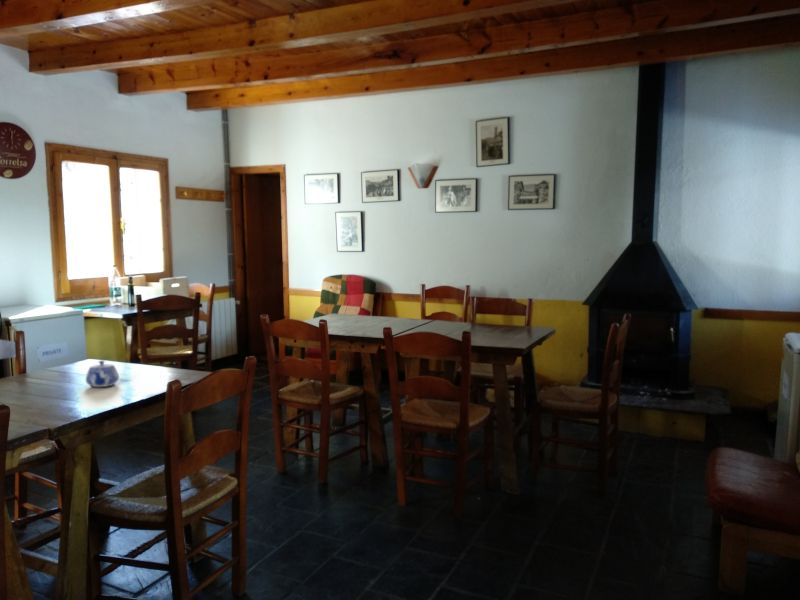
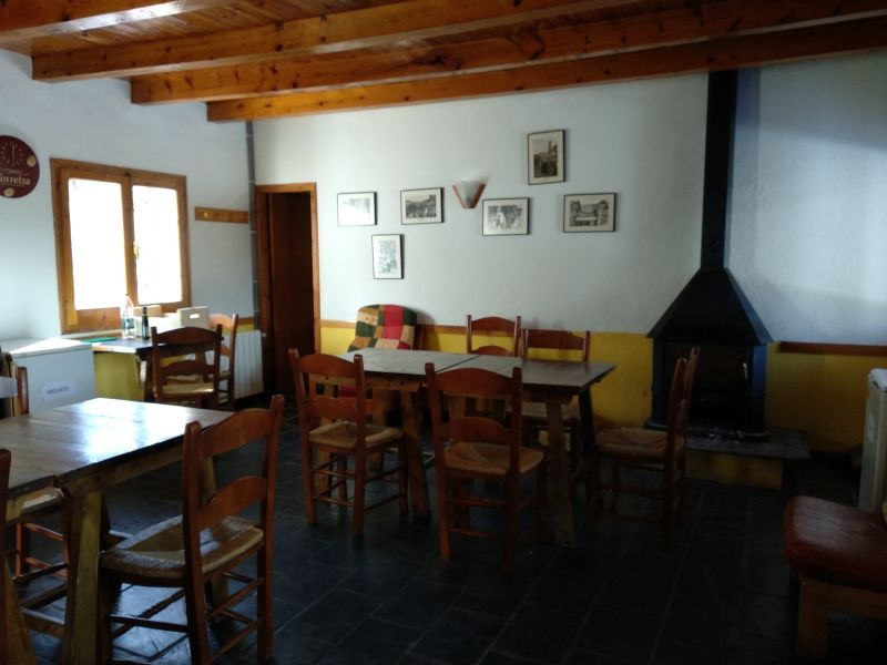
- teapot (101, 373)
